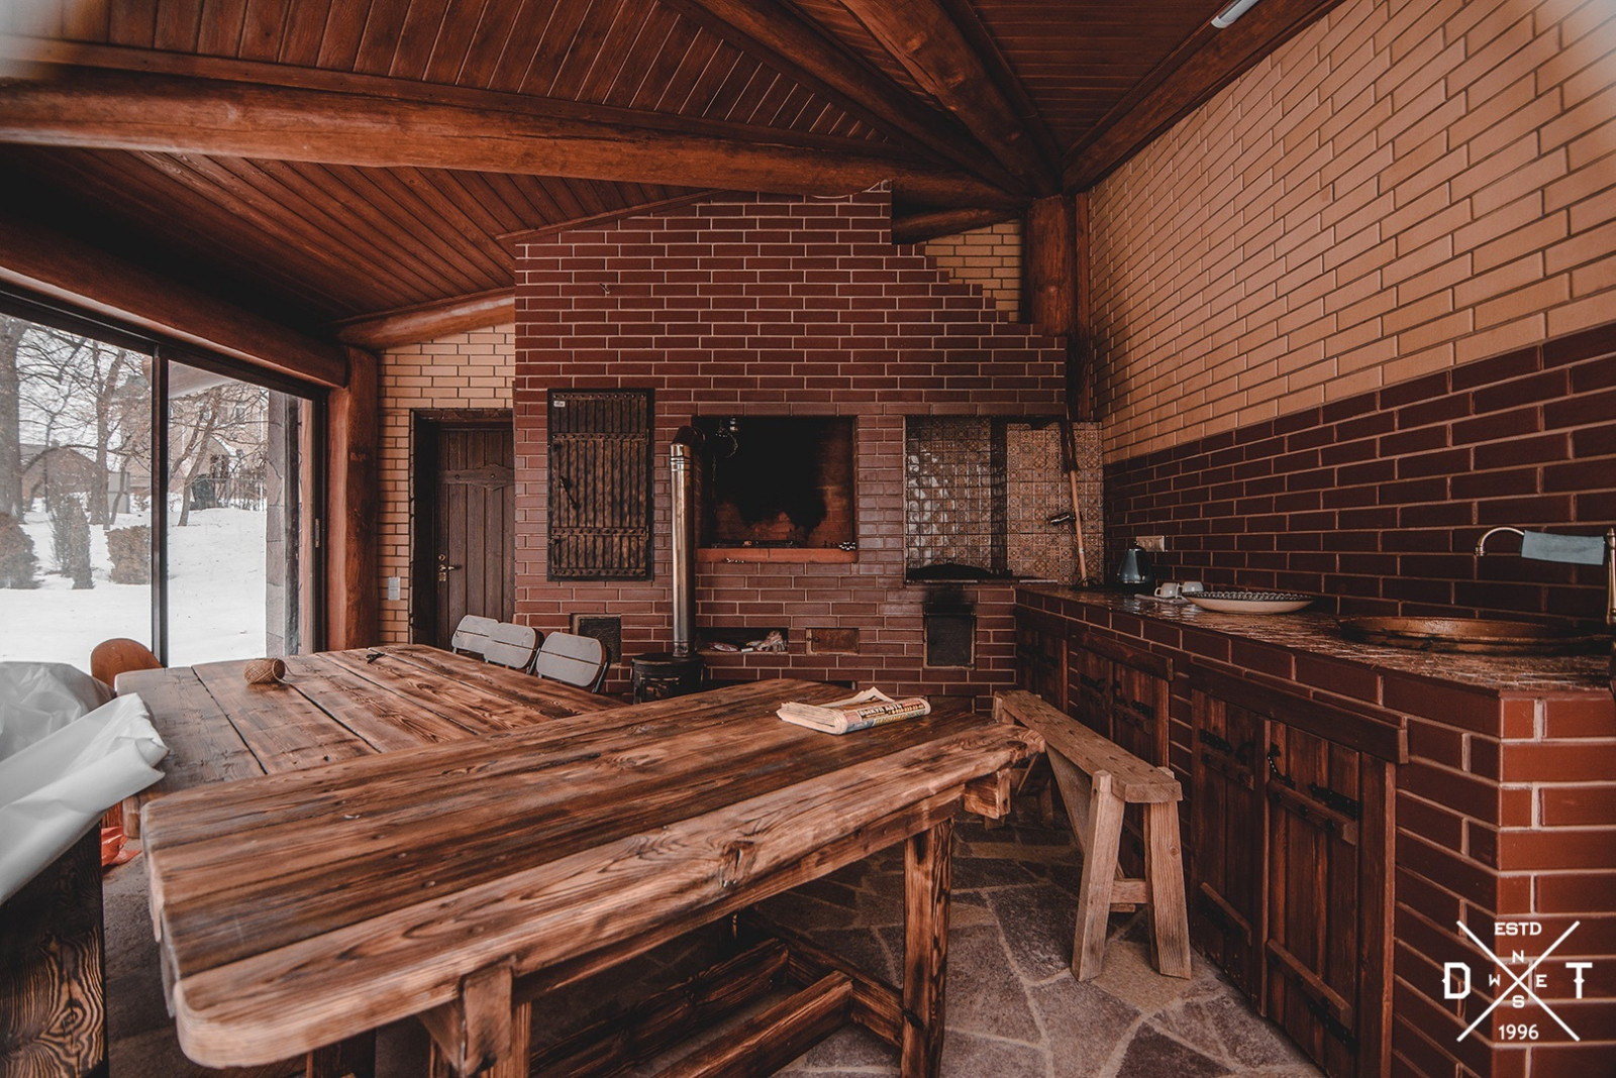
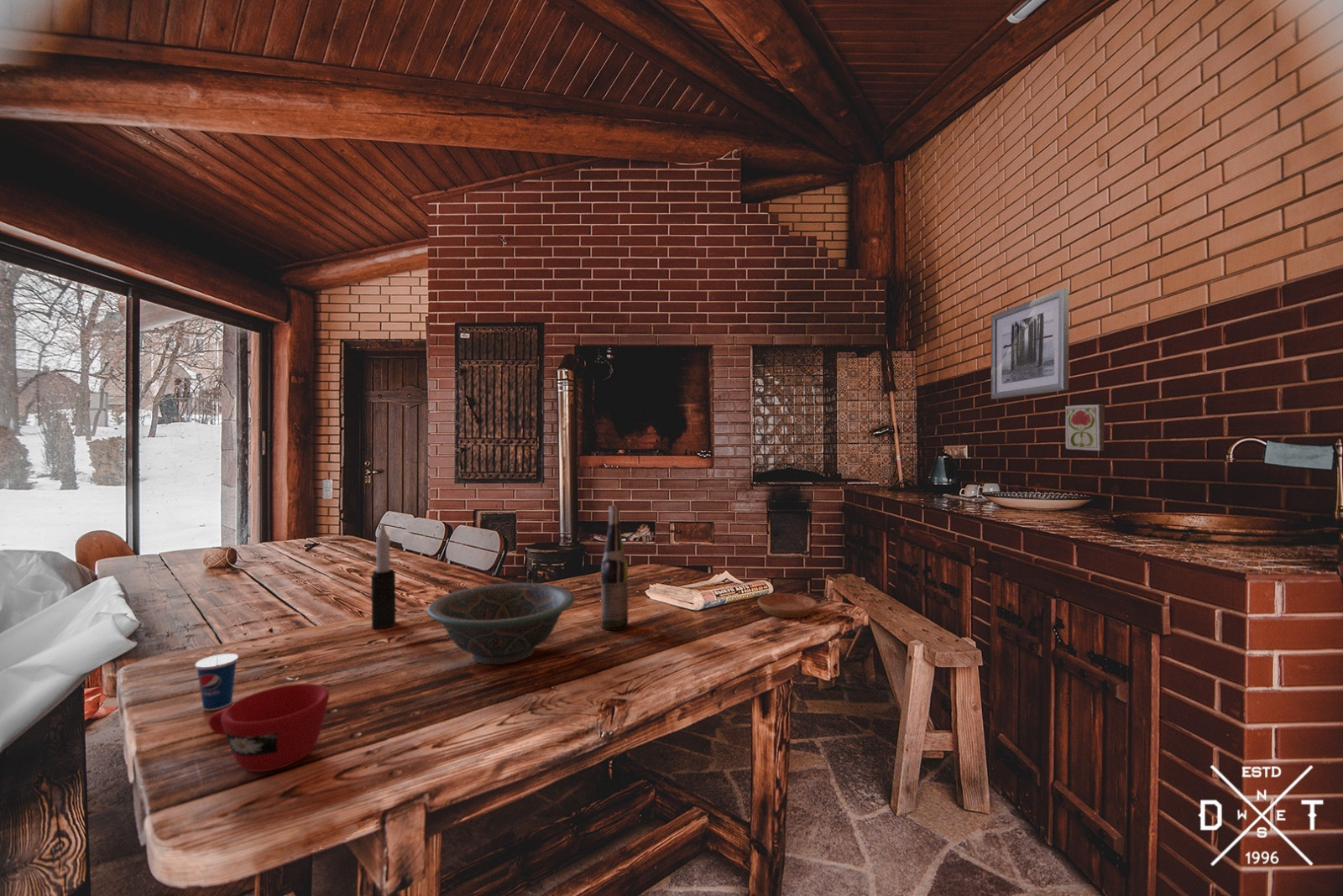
+ saucer (786, 606)
+ wine bottle (614, 565)
+ cup (264, 730)
+ decorative tile (1084, 427)
+ wall art (1026, 349)
+ cup (217, 669)
+ candle (383, 574)
+ decorative bowl (504, 626)
